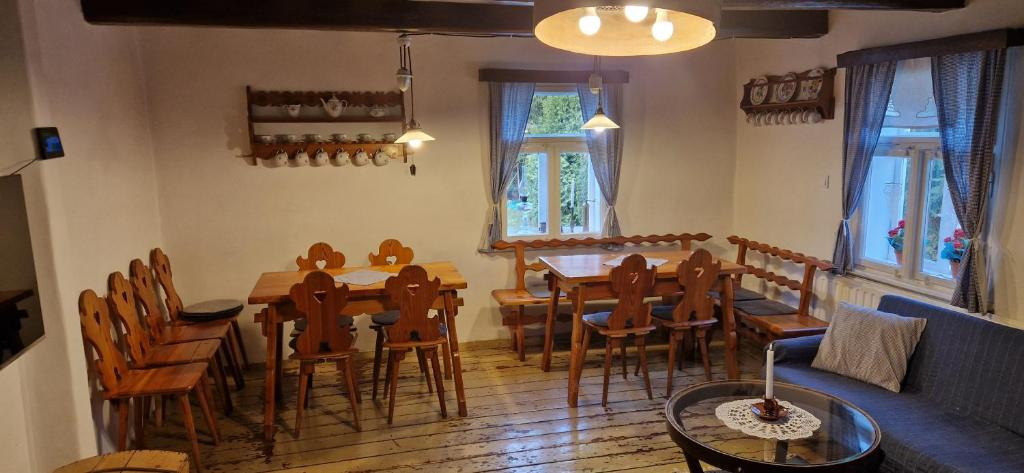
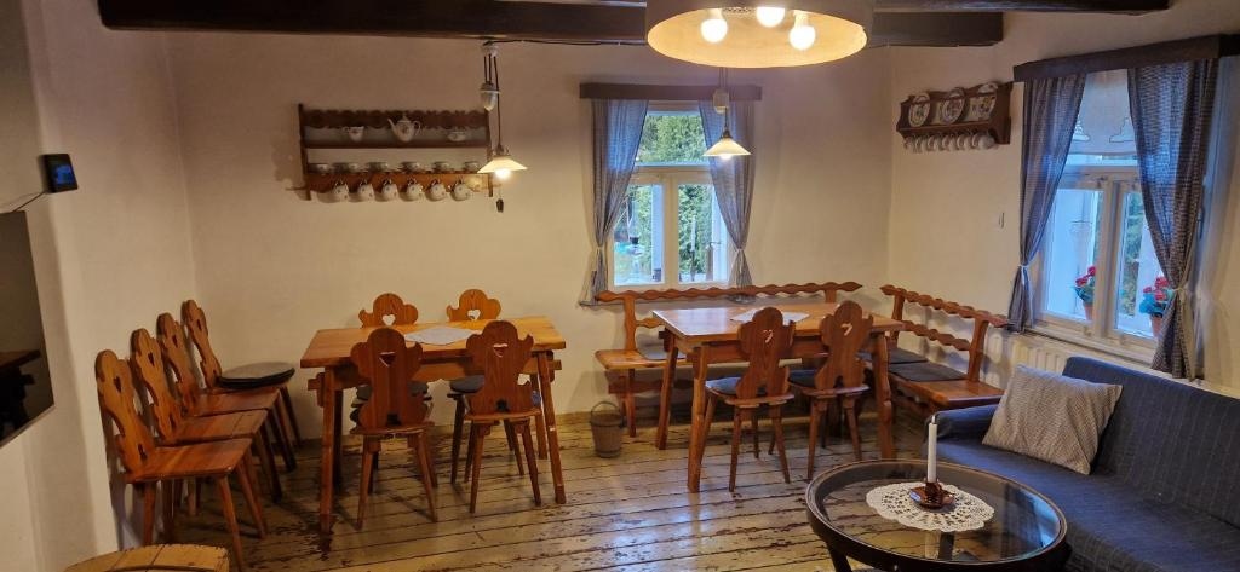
+ bucket (607, 427)
